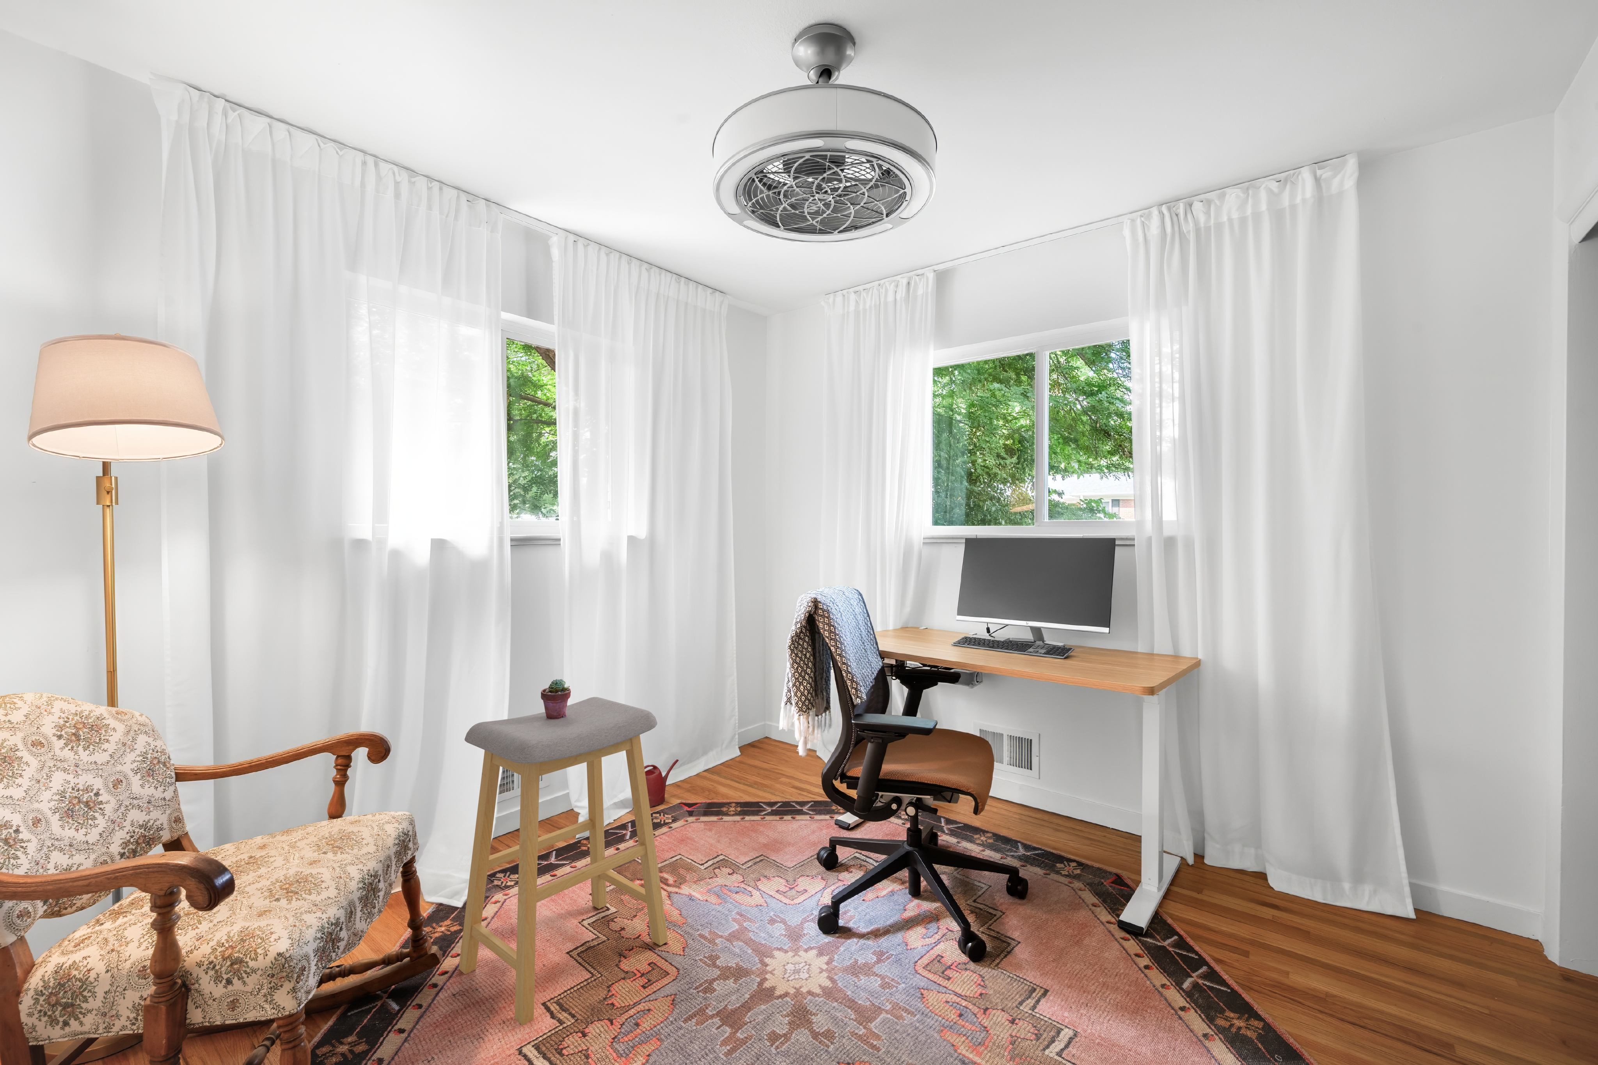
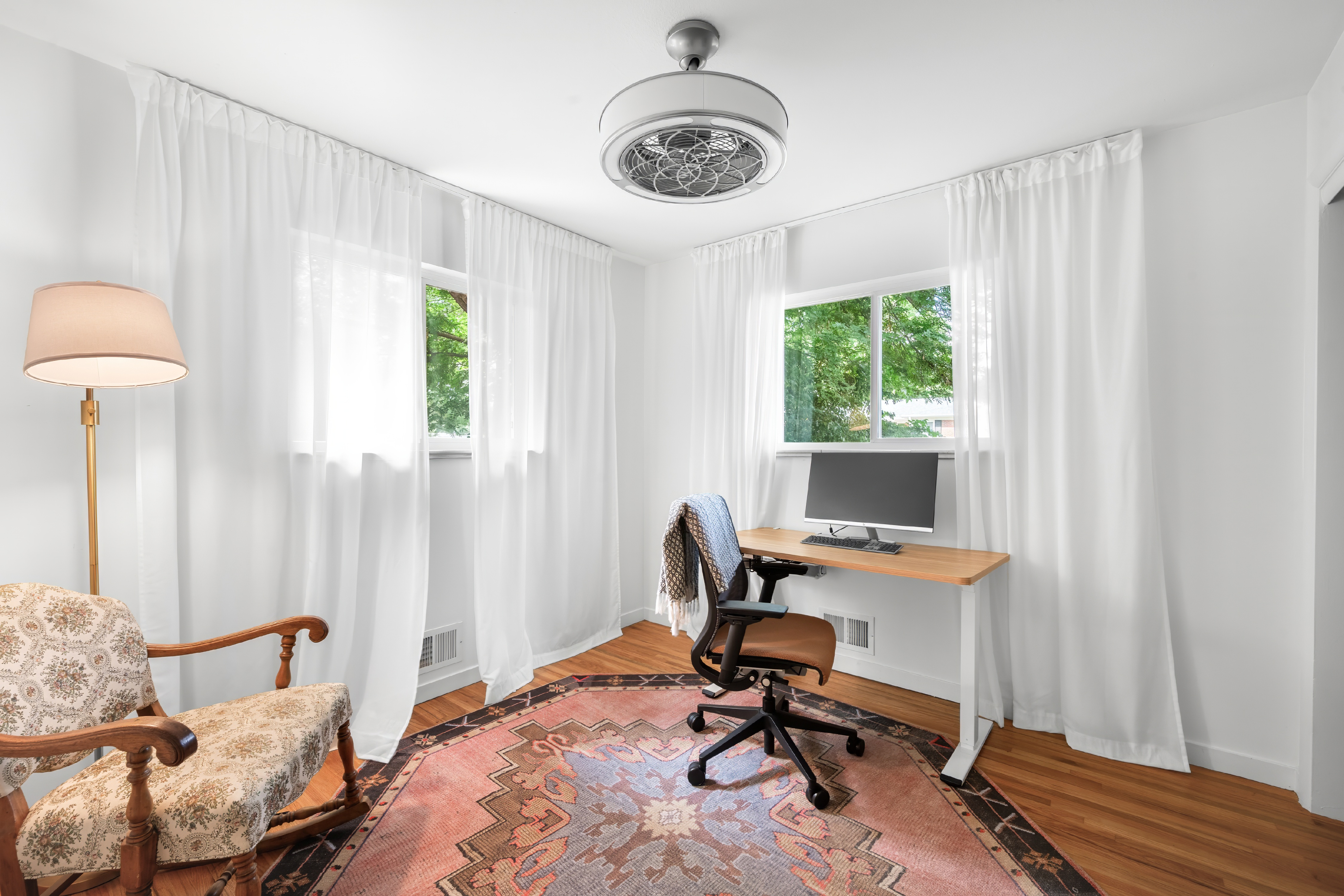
- watering can (658, 780)
- potted succulent (556, 694)
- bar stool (565, 836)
